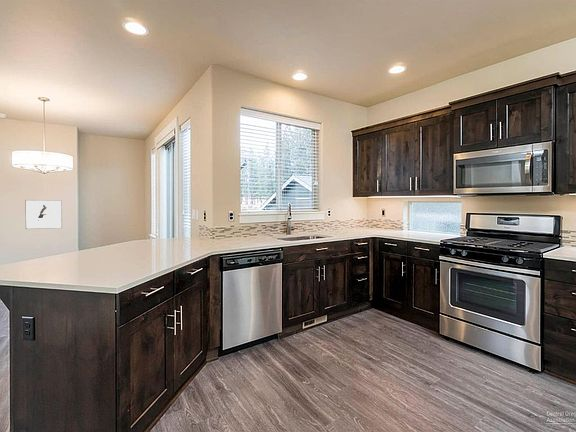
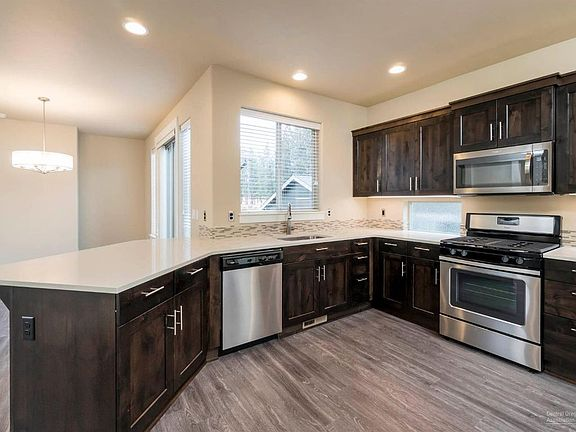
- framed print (44, 214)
